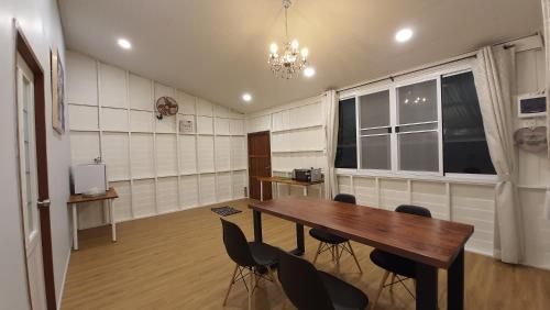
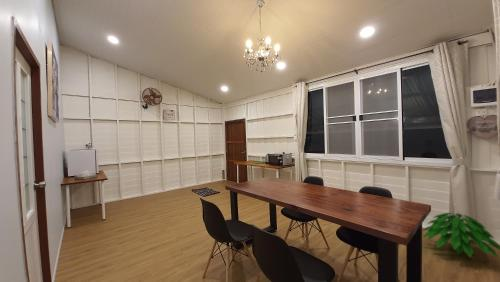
+ indoor plant (458, 231)
